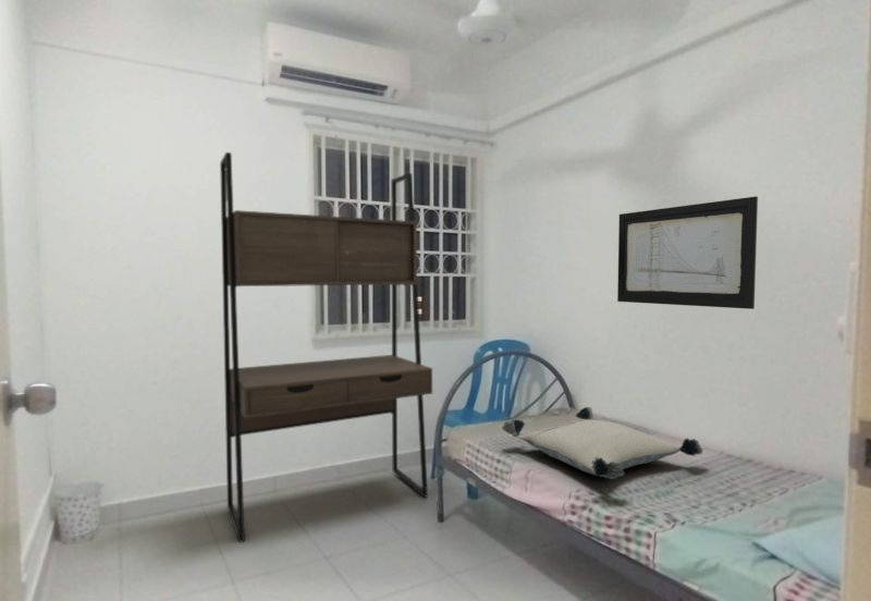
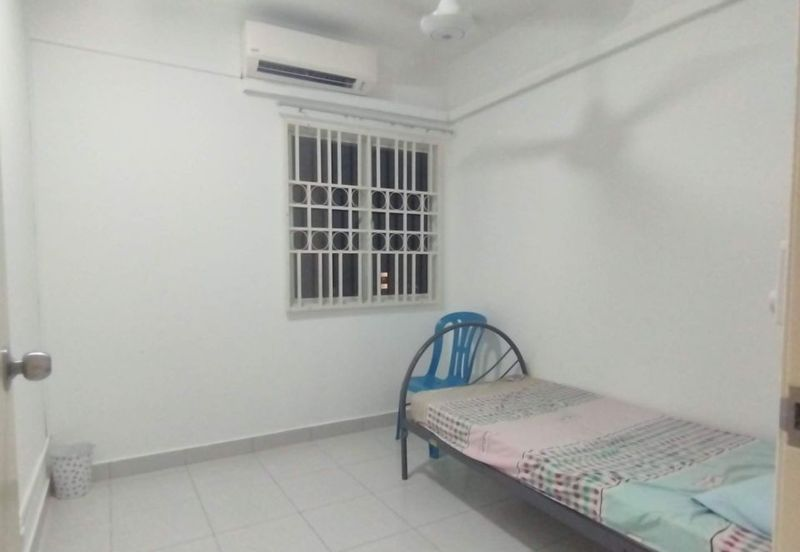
- wall art (678, 256)
- pillow (597, 443)
- desk (333, 359)
